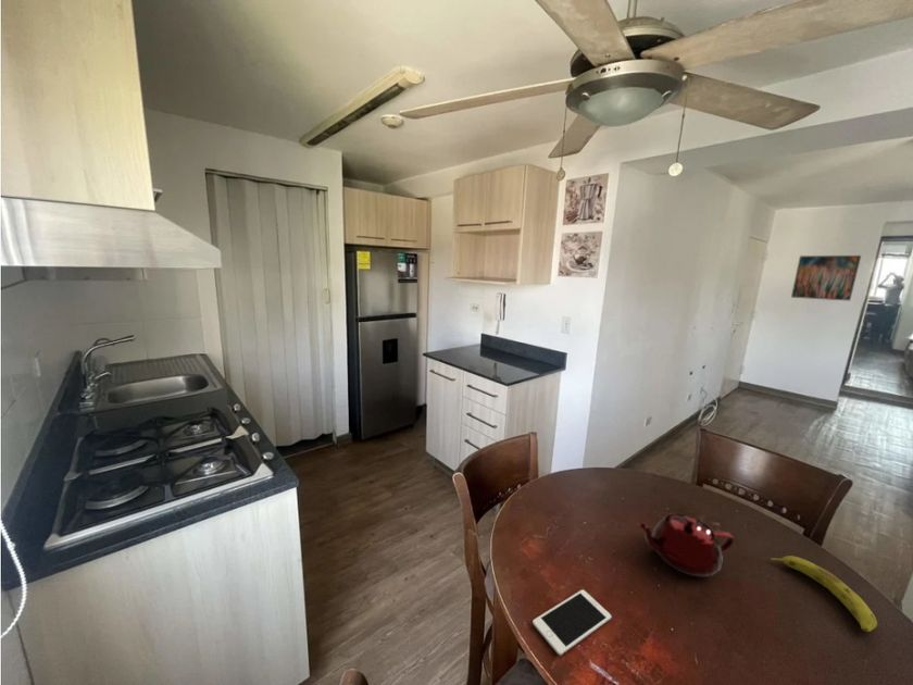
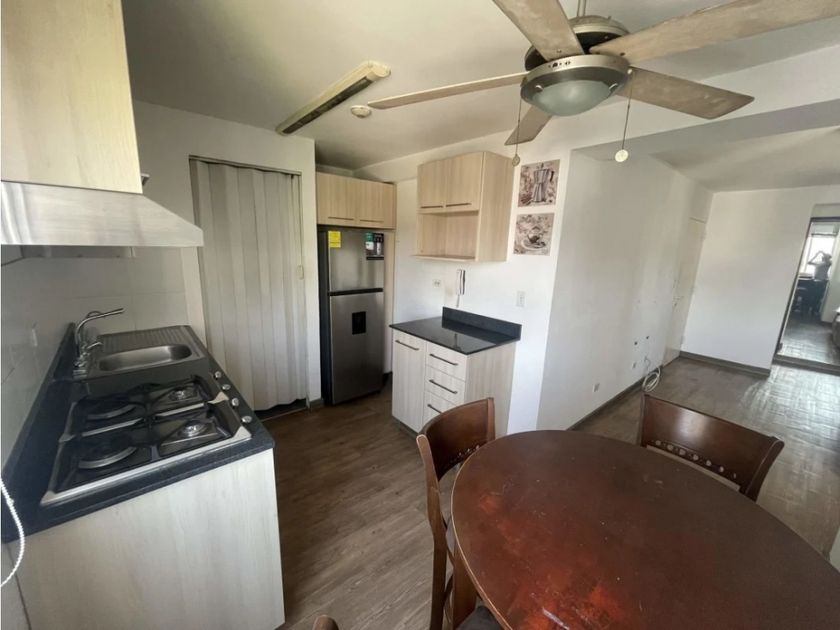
- teapot (684, 538)
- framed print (824, 277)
- cell phone (572, 619)
- fruit (827, 588)
